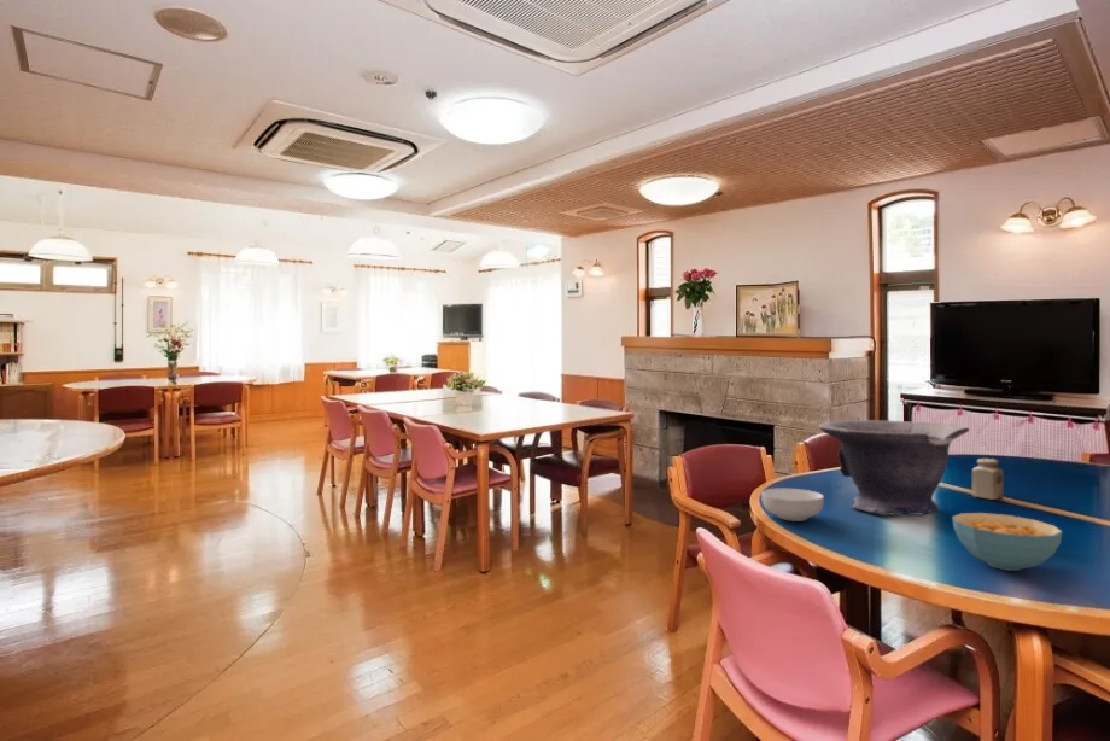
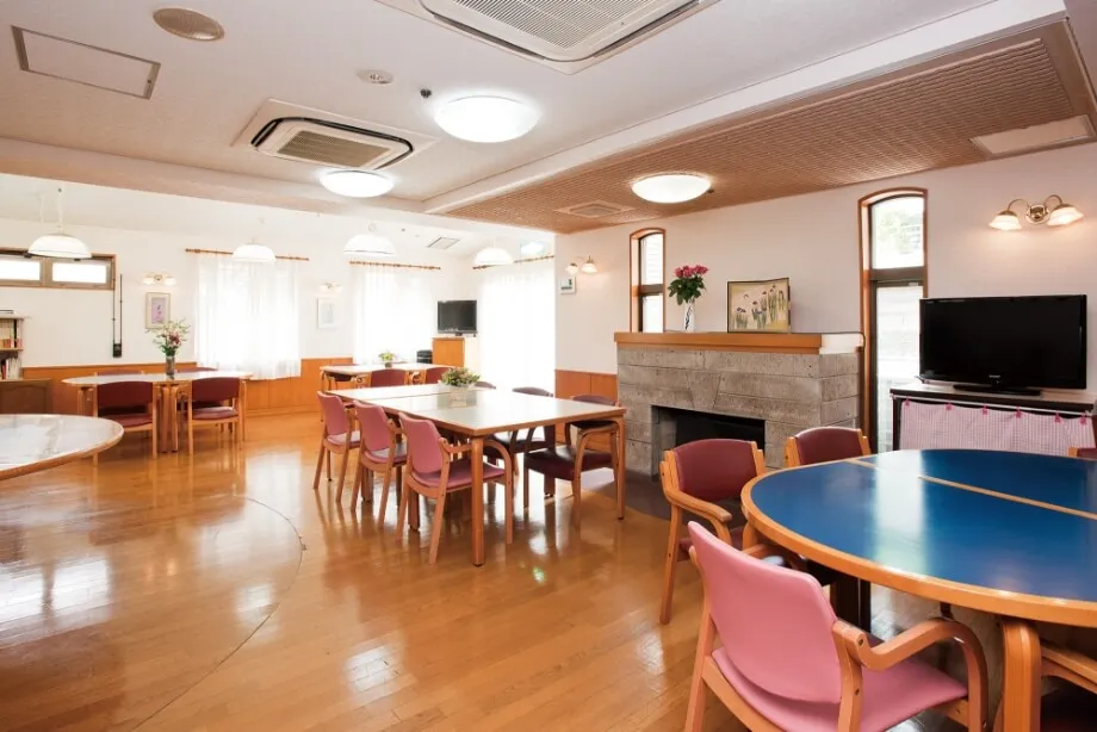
- cereal bowl (791, 504)
- salt shaker (987, 478)
- decorative bowl (888, 465)
- cereal bowl (1004, 544)
